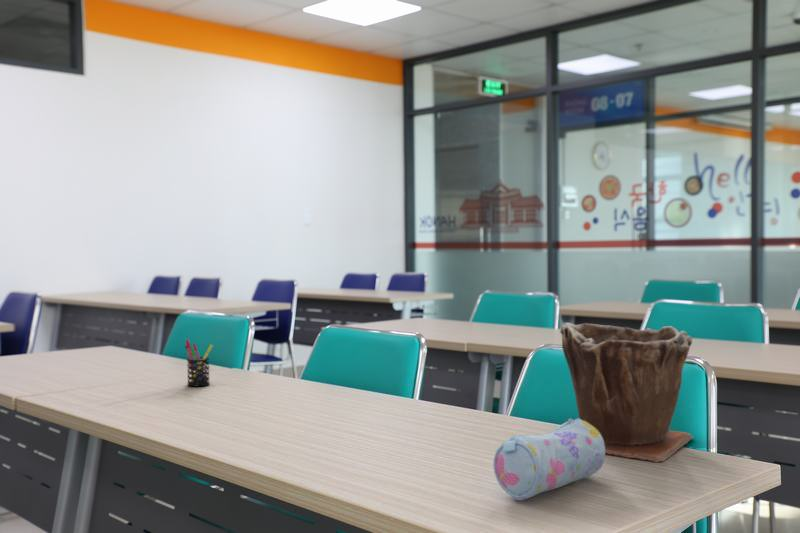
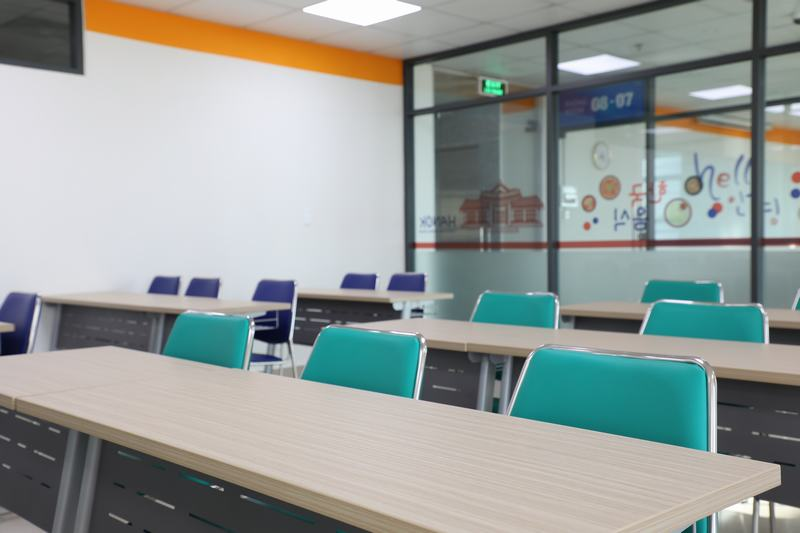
- pencil case (551, 457)
- plant pot (622, 384)
- pen holder (196, 362)
